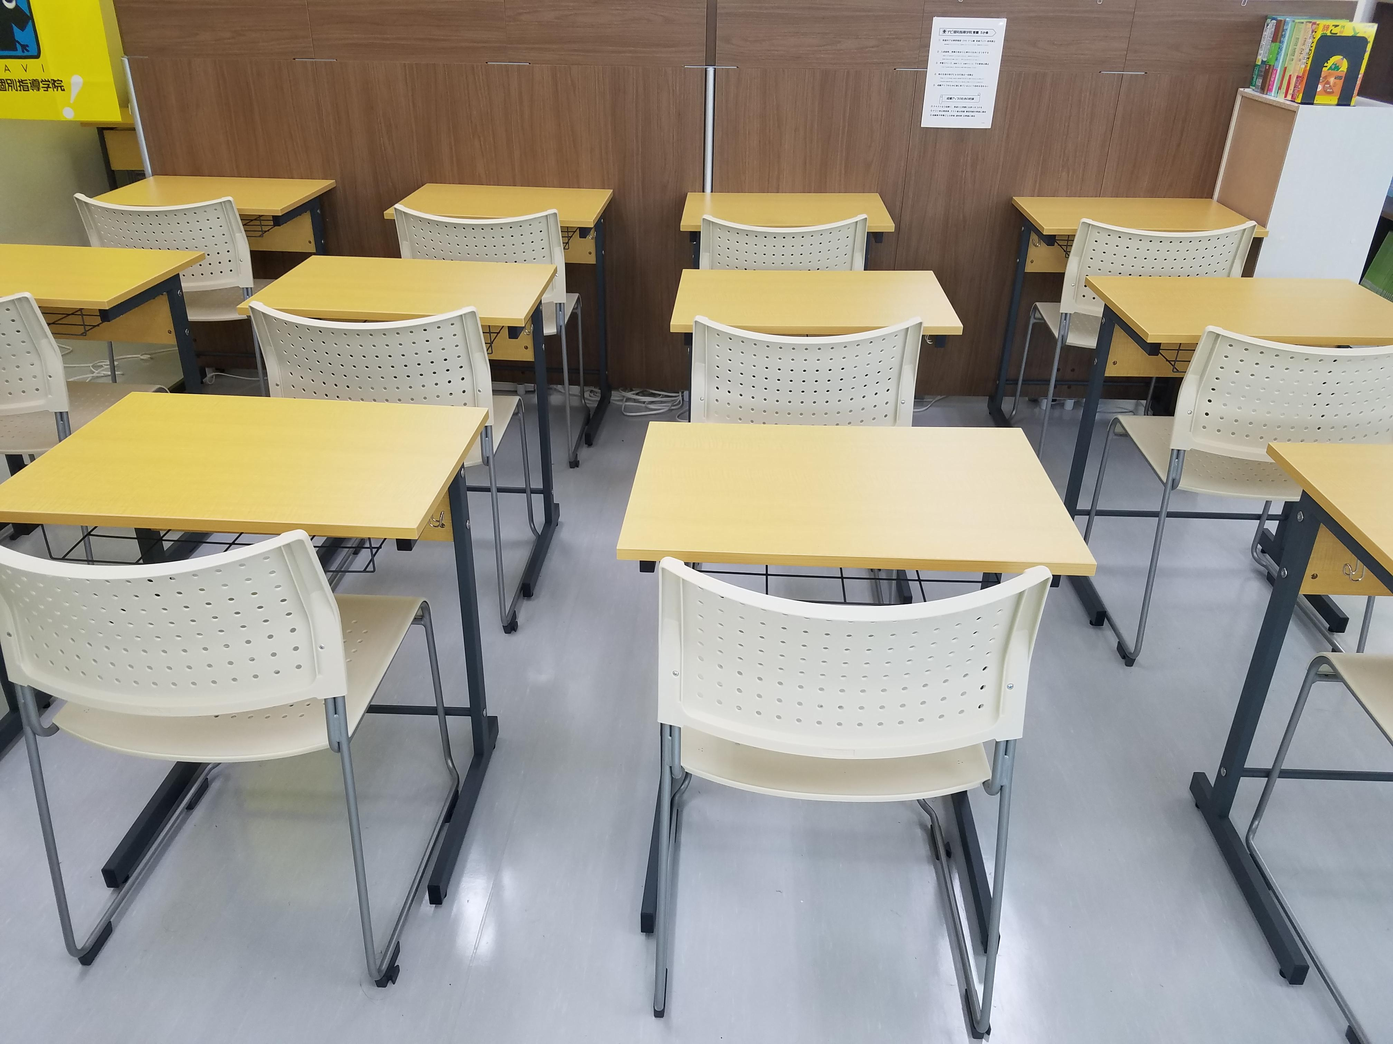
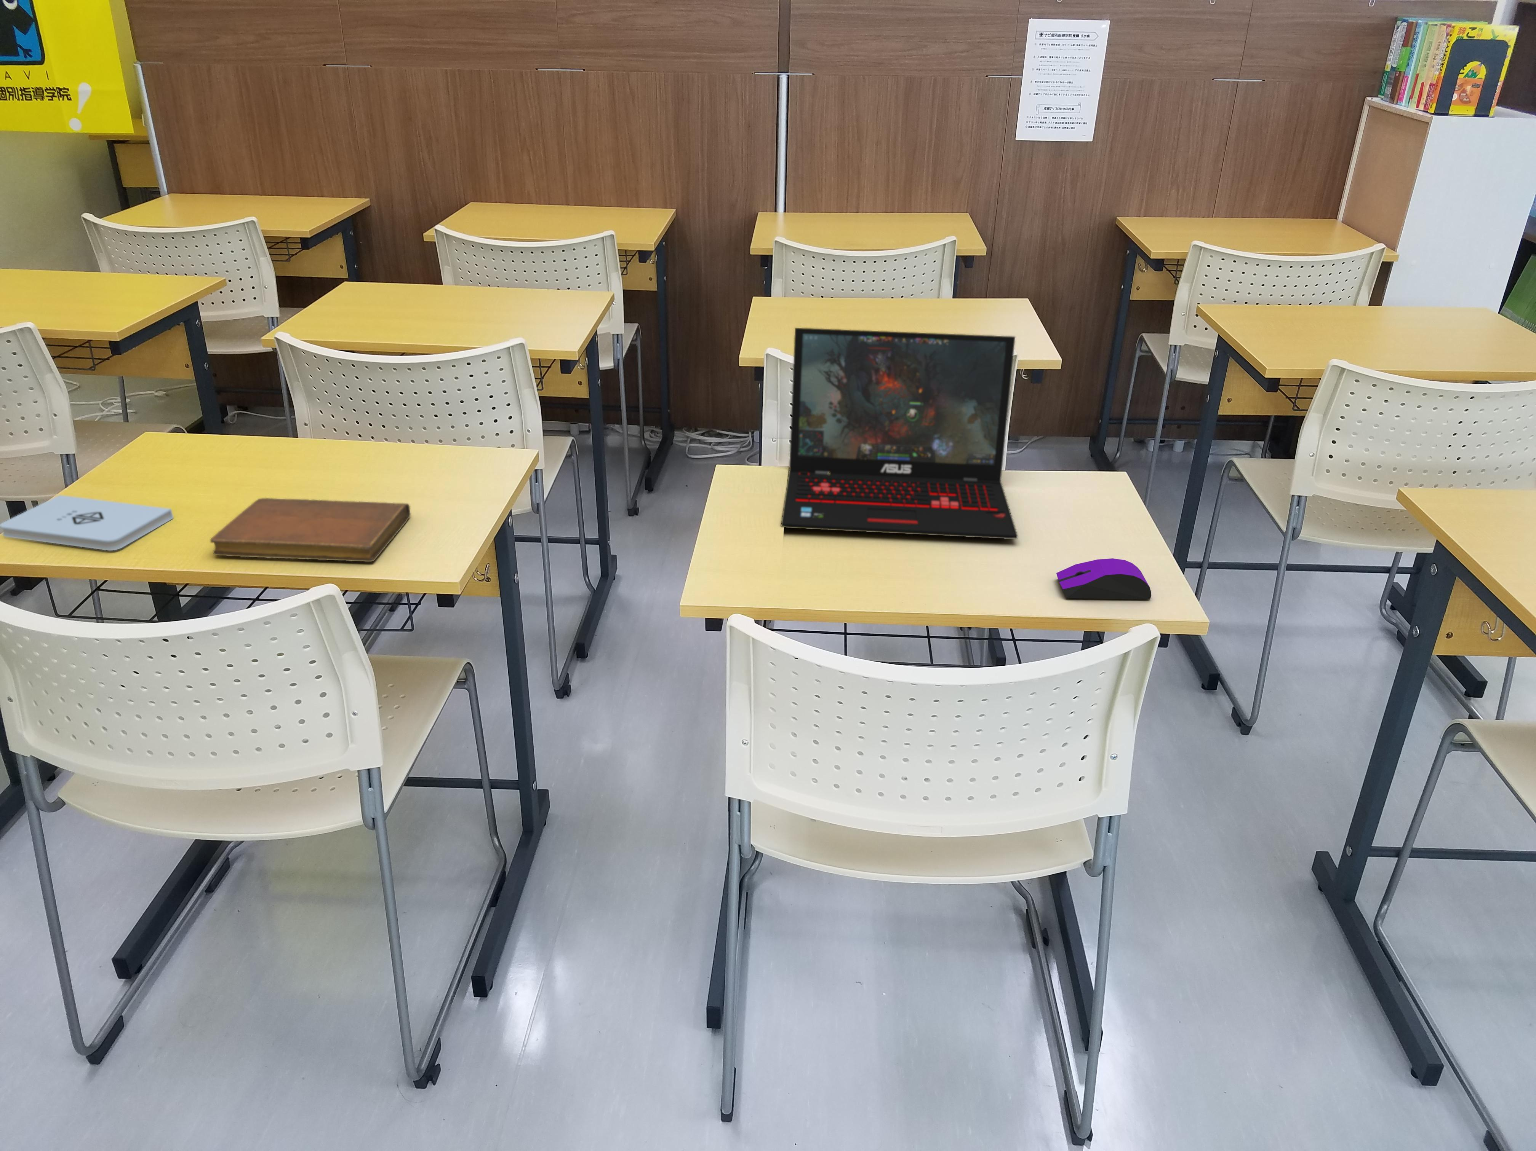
+ notepad (87, 522)
+ computer mouse (1103, 578)
+ laptop (901, 430)
+ notebook (314, 527)
